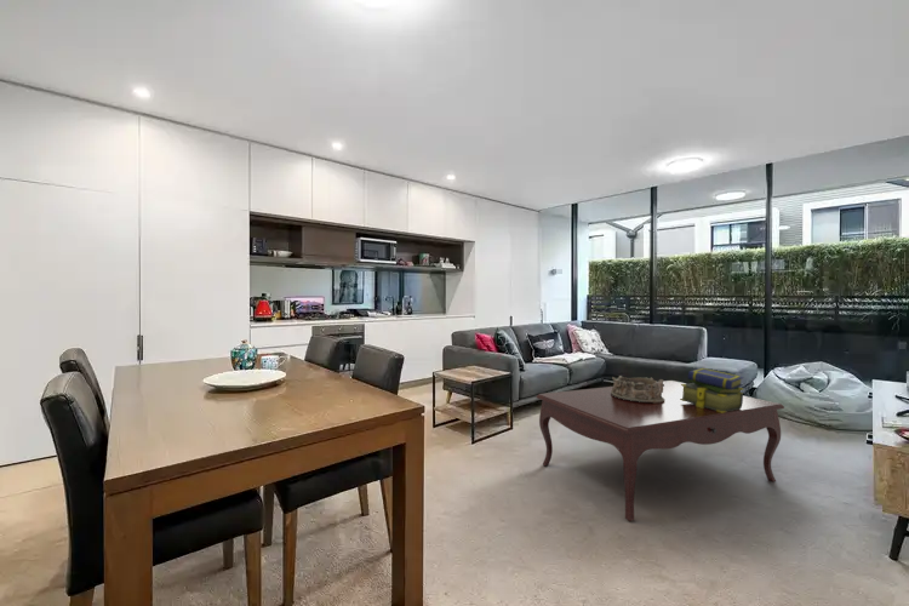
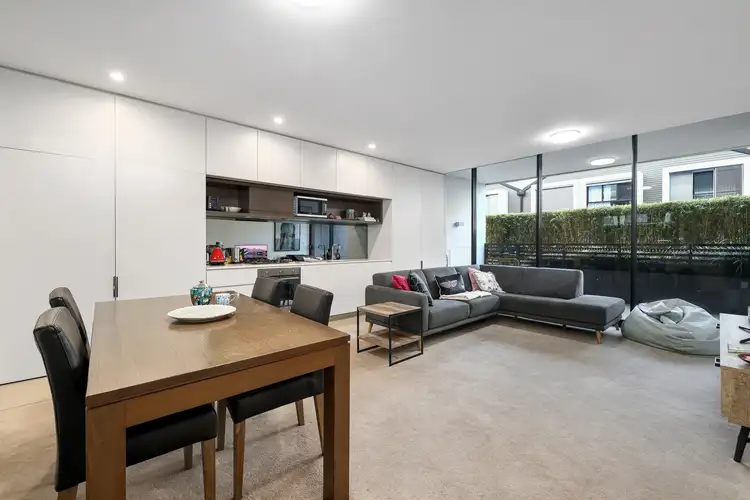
- coffee table (653, 435)
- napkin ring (636, 387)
- stack of books (713, 388)
